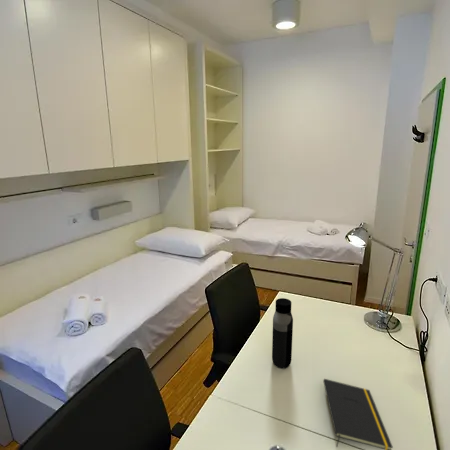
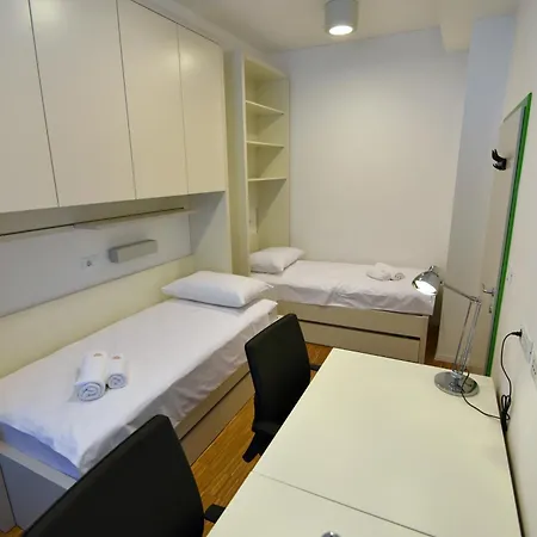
- notepad (354, 410)
- water bottle (282, 333)
